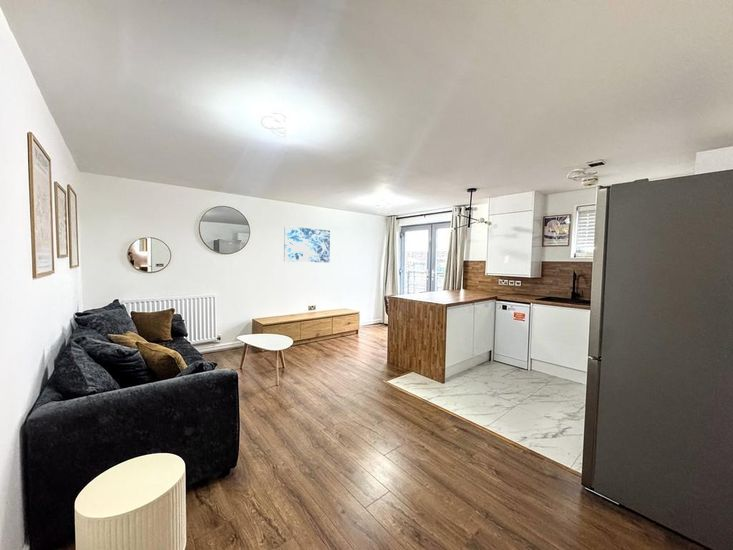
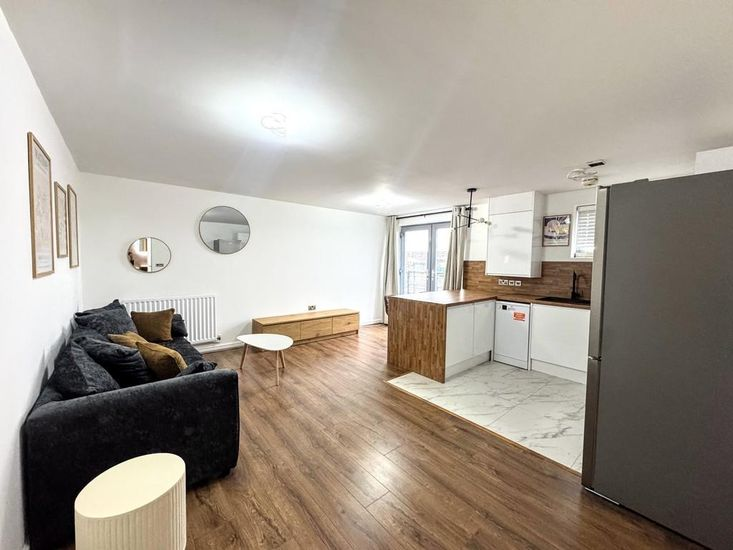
- wall art (308, 245)
